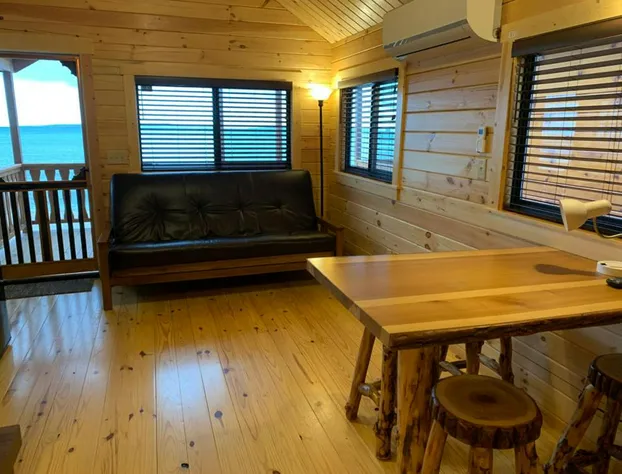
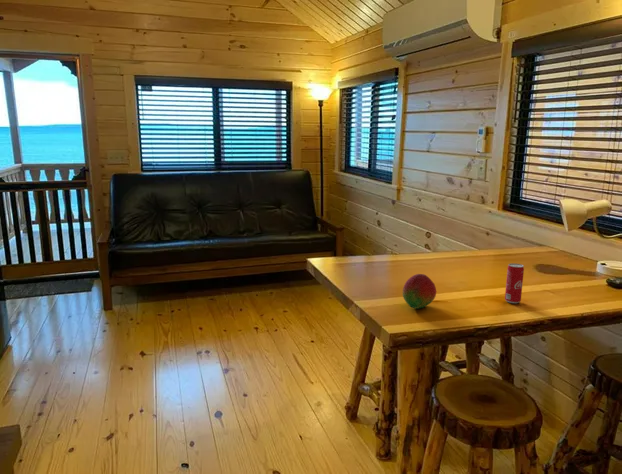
+ fruit (418, 290)
+ beverage can (514, 283)
